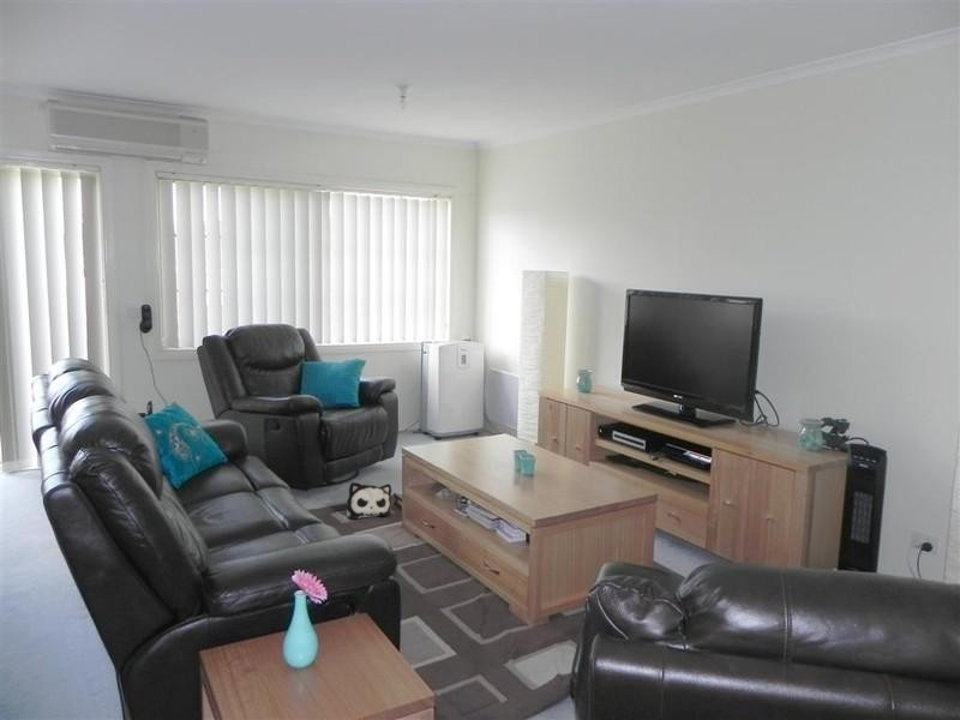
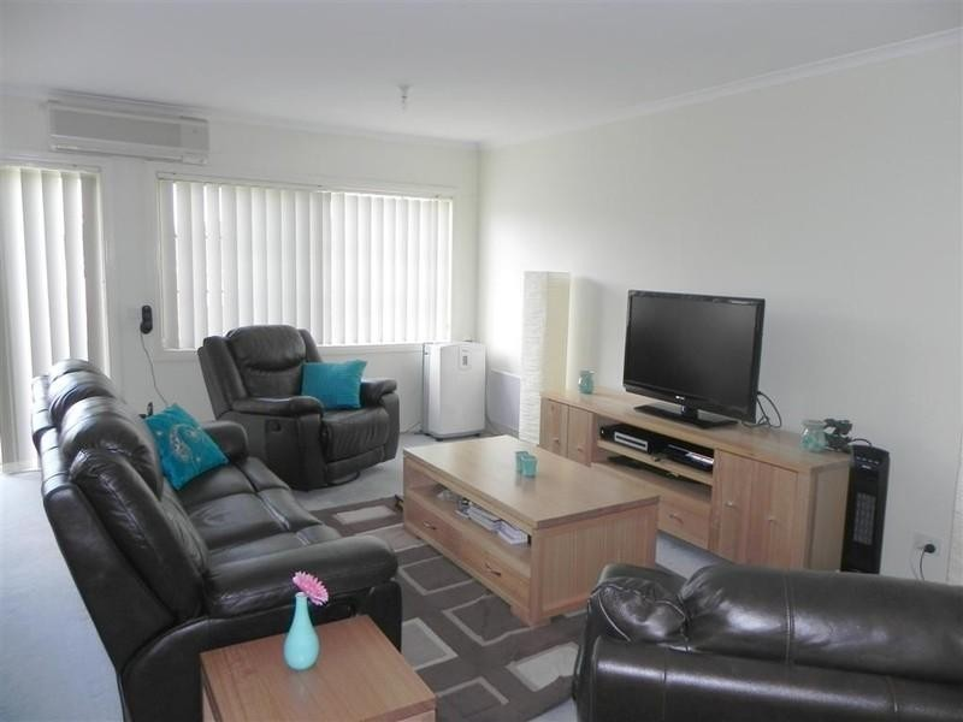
- plush toy (365, 493)
